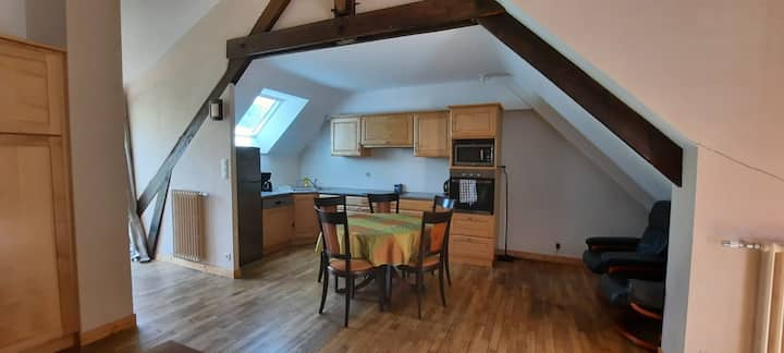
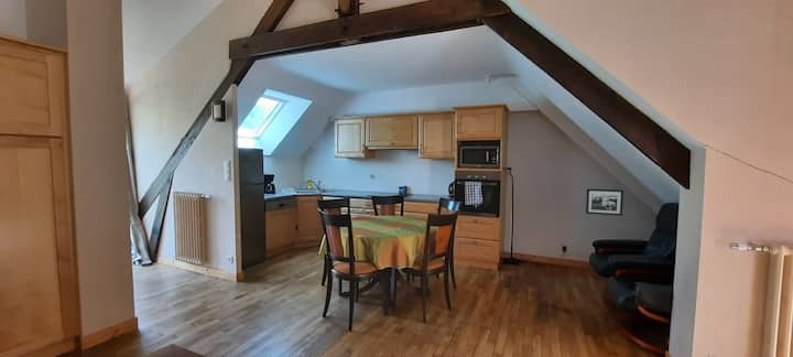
+ picture frame (604, 202)
